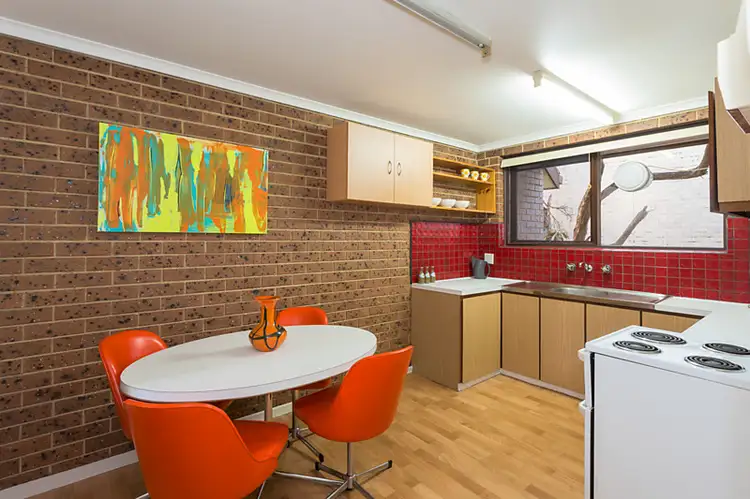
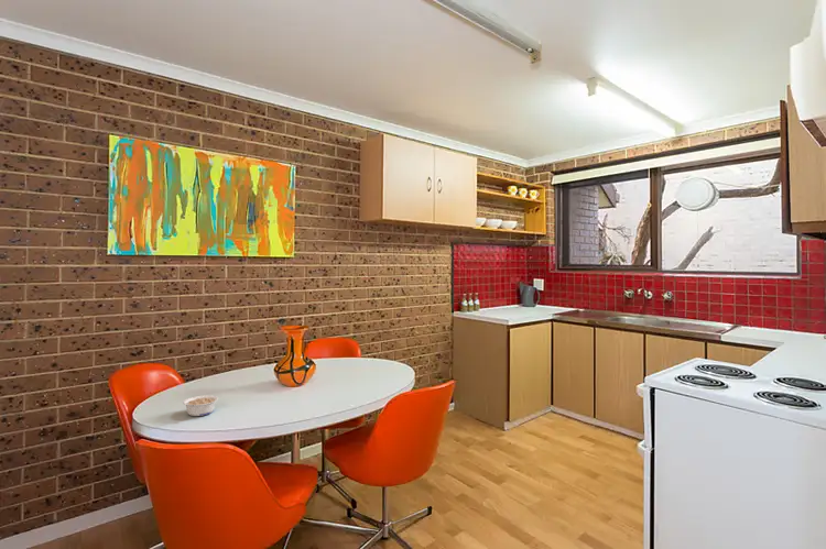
+ legume (200, 405)
